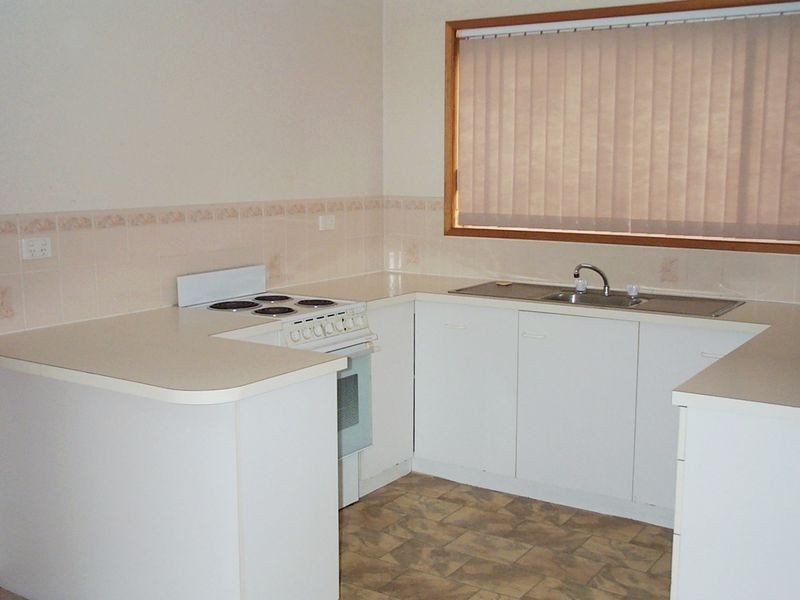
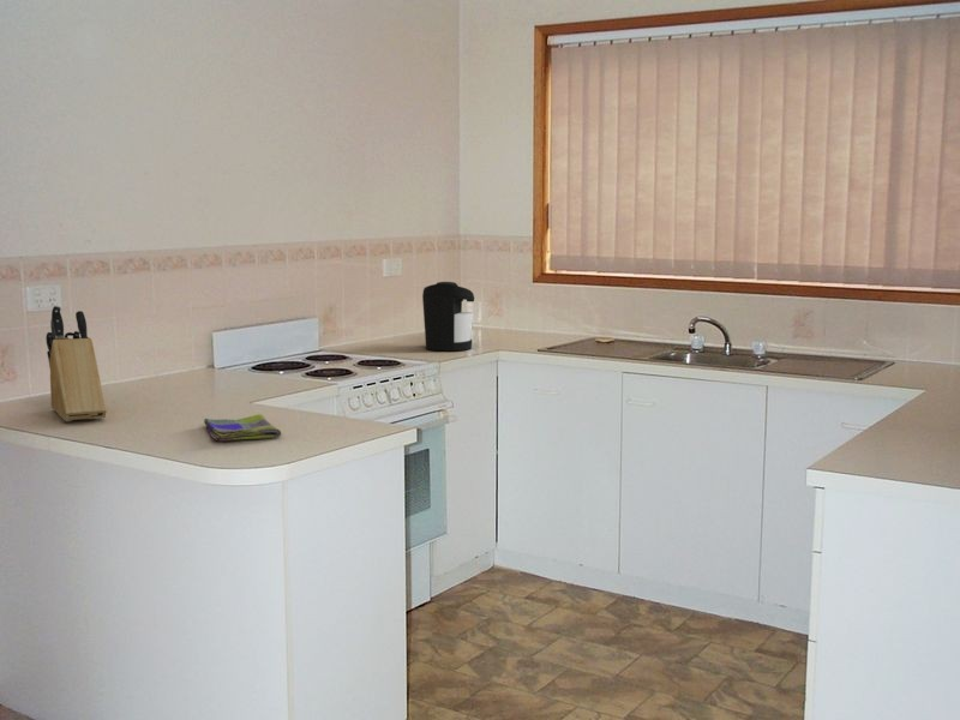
+ dish towel (241, 426)
+ coffee maker (449, 313)
+ knife block (73, 360)
